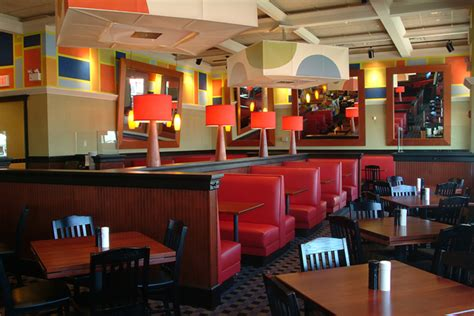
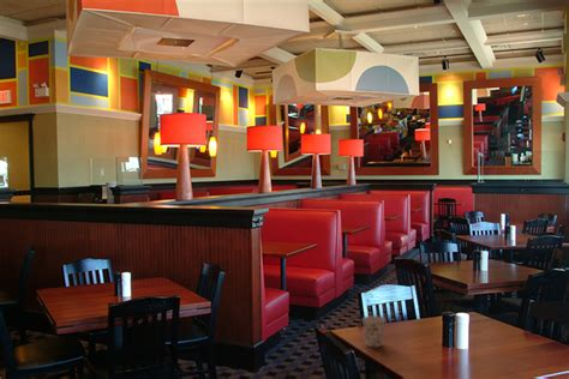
+ cup (373, 331)
